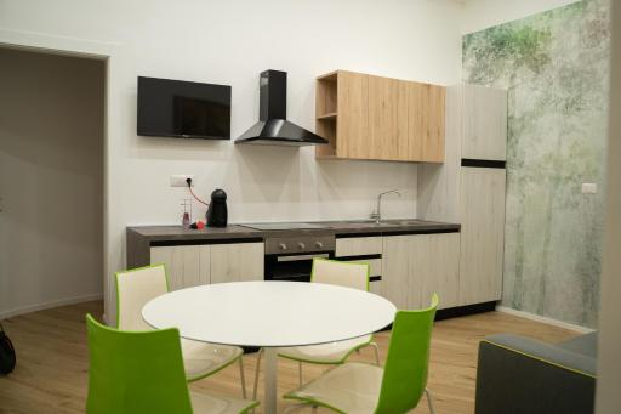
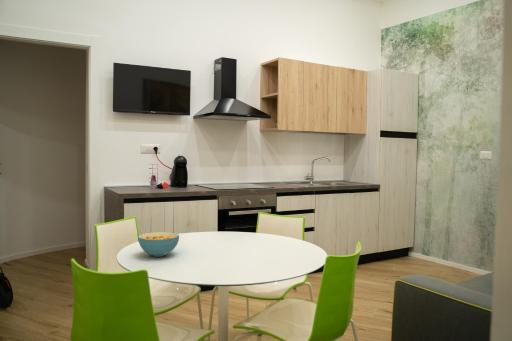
+ cereal bowl (158, 245)
